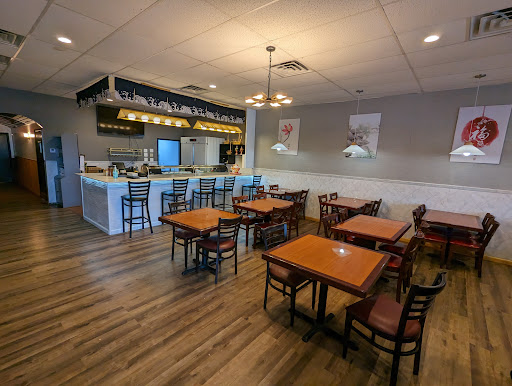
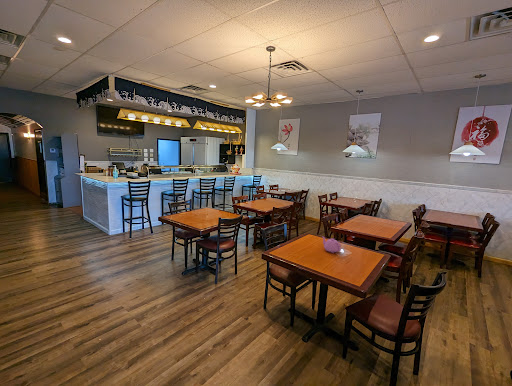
+ teapot (331, 244)
